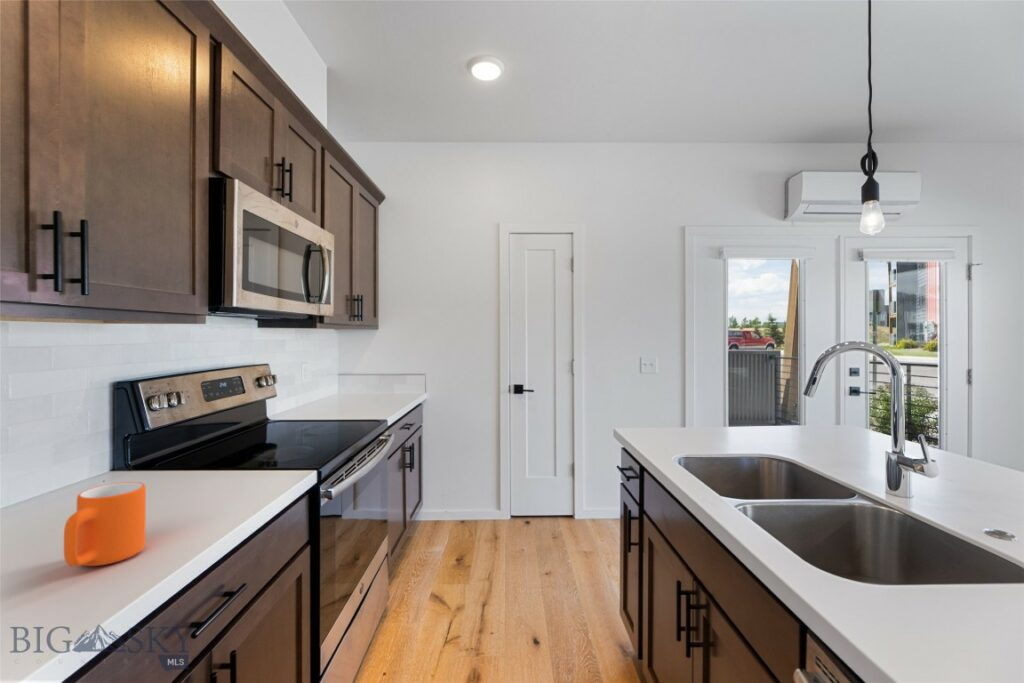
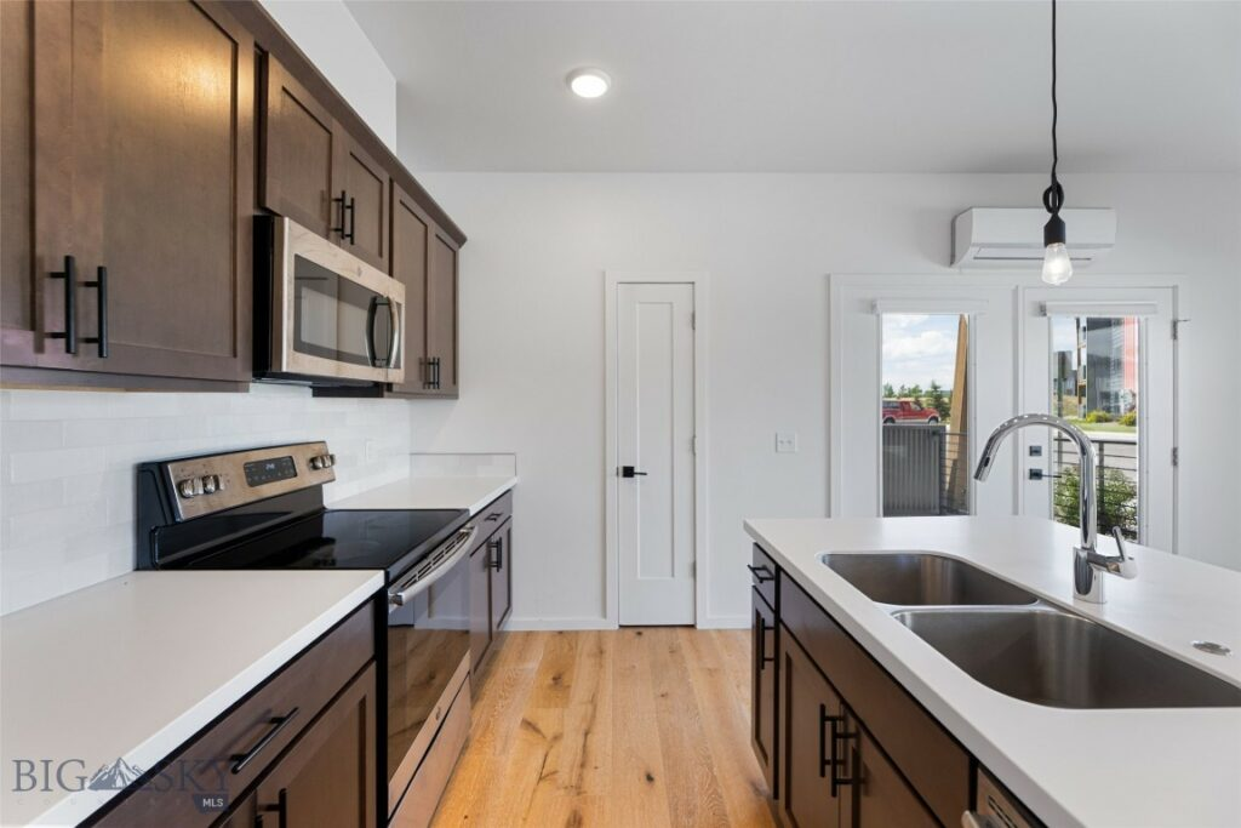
- mug (109, 526)
